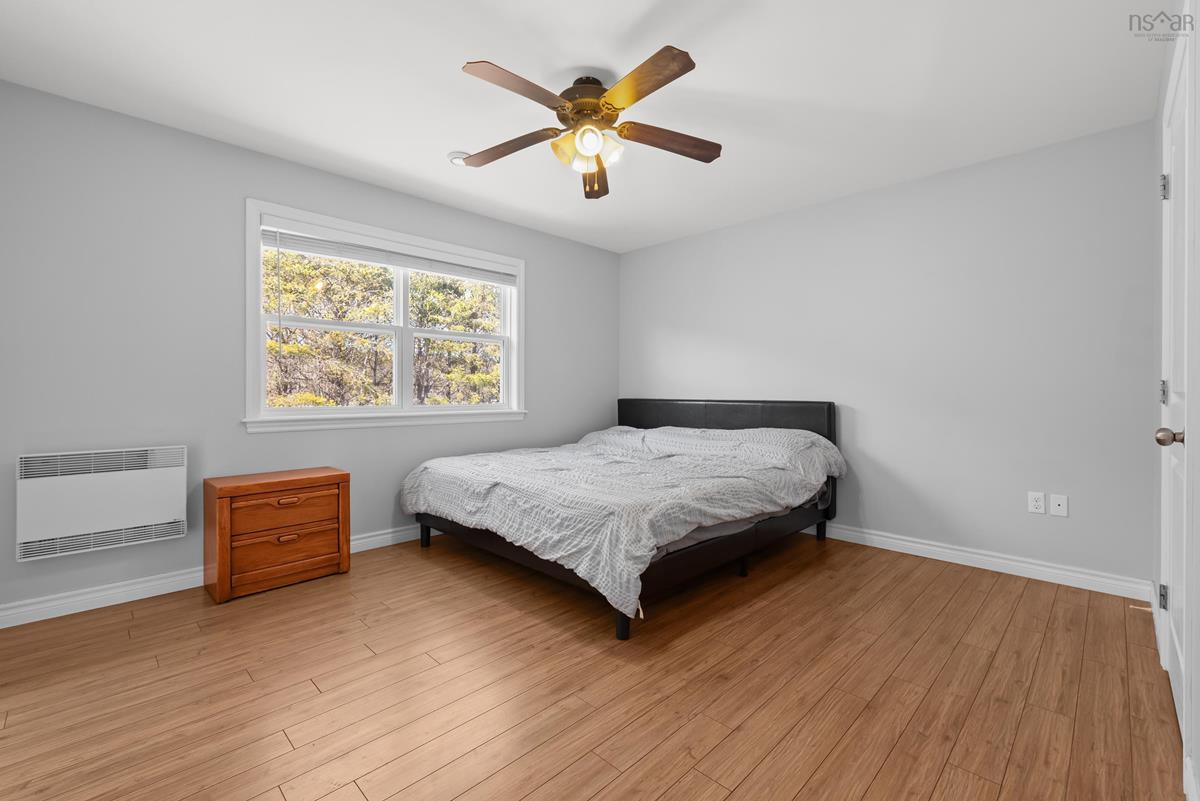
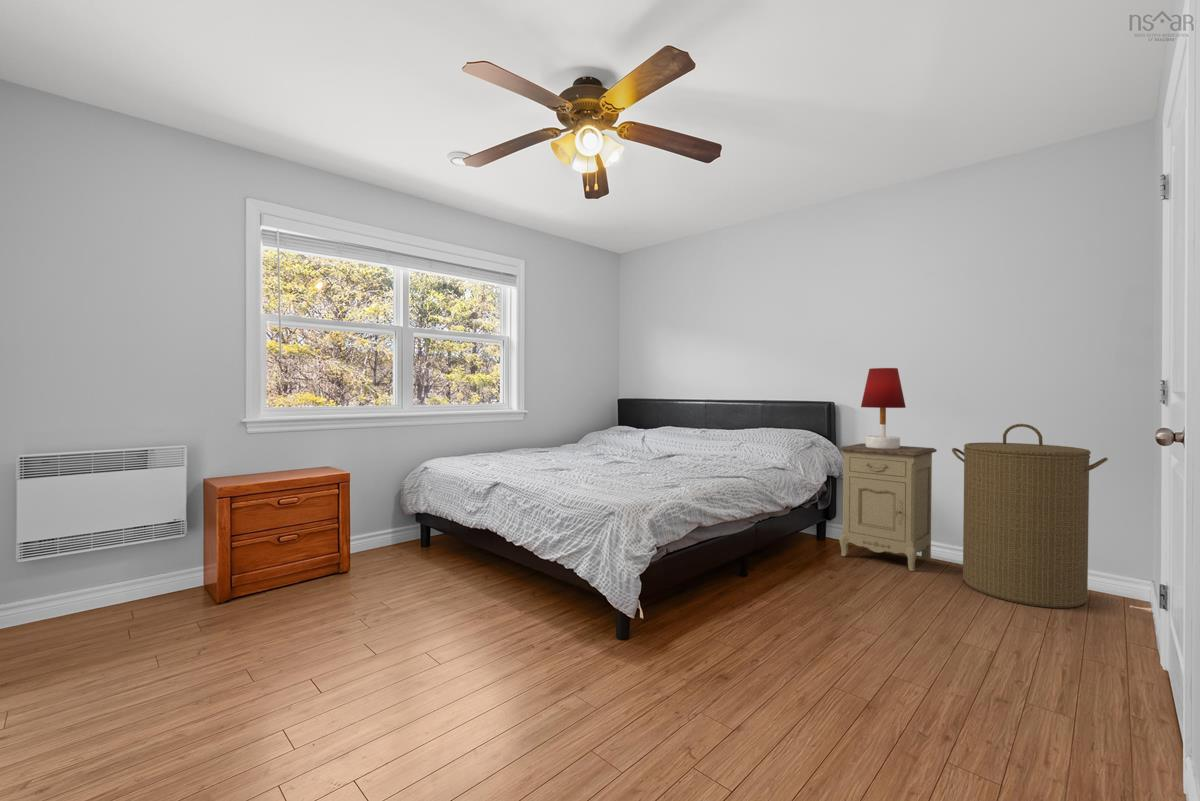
+ nightstand (884, 503)
+ laundry hamper (1022, 506)
+ table lamp (882, 407)
